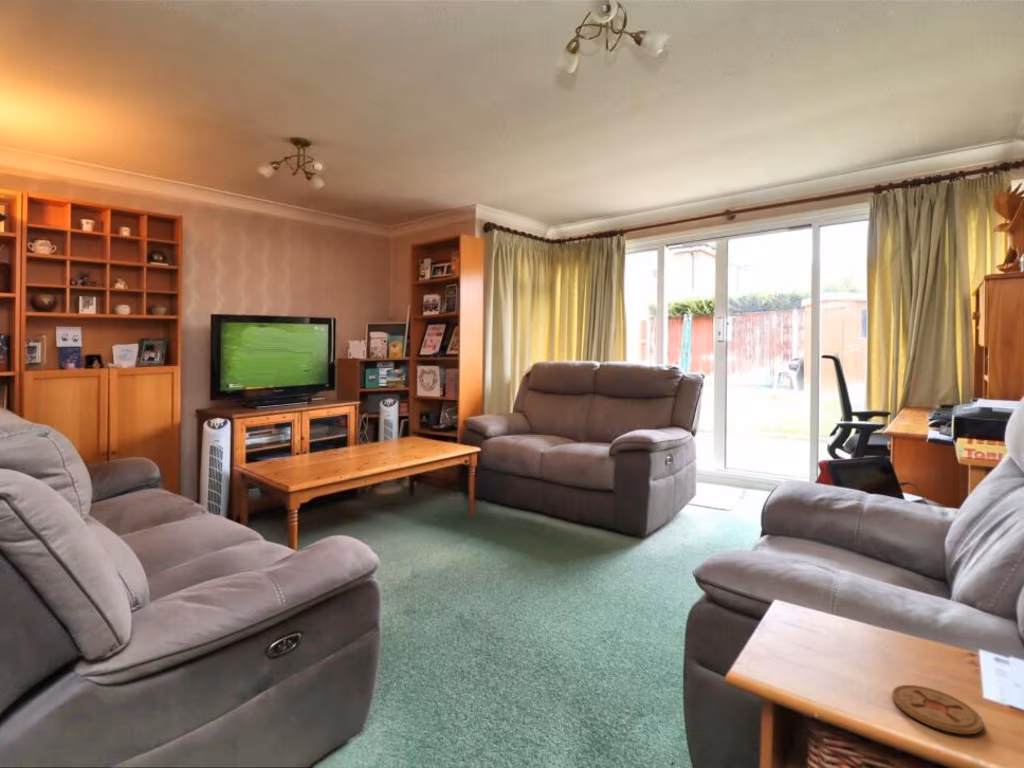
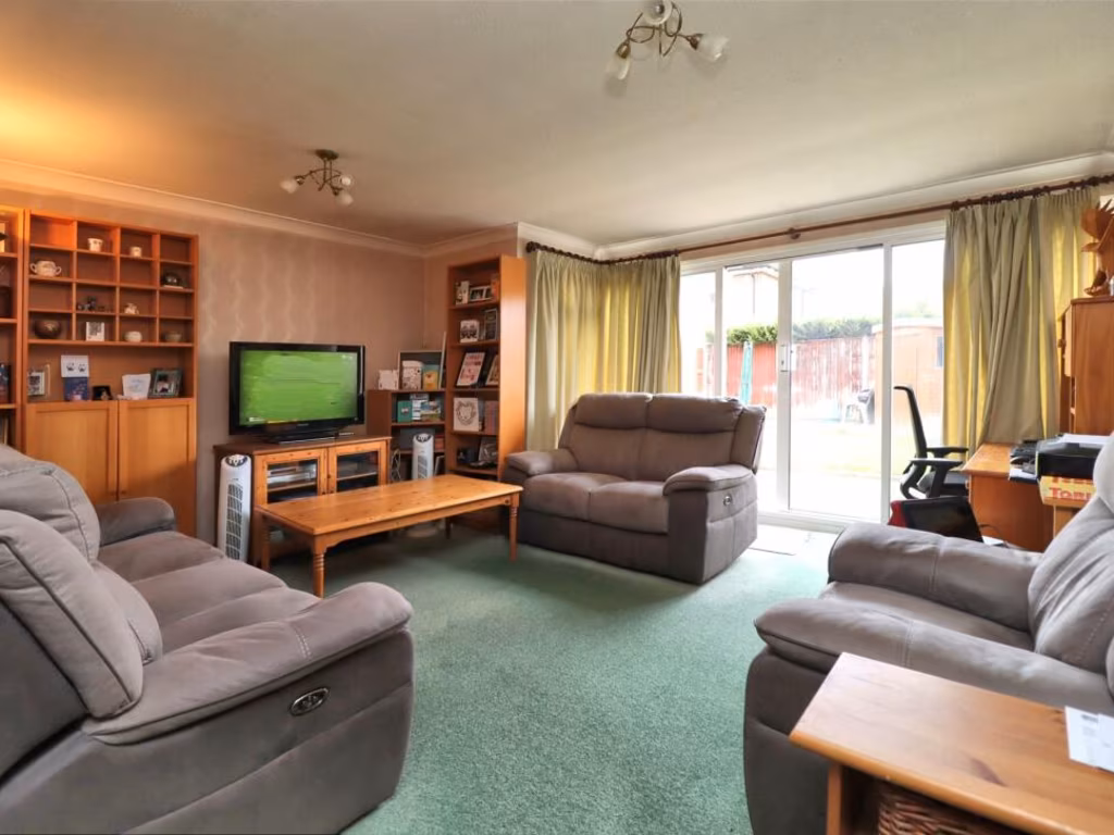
- coaster (935, 707)
